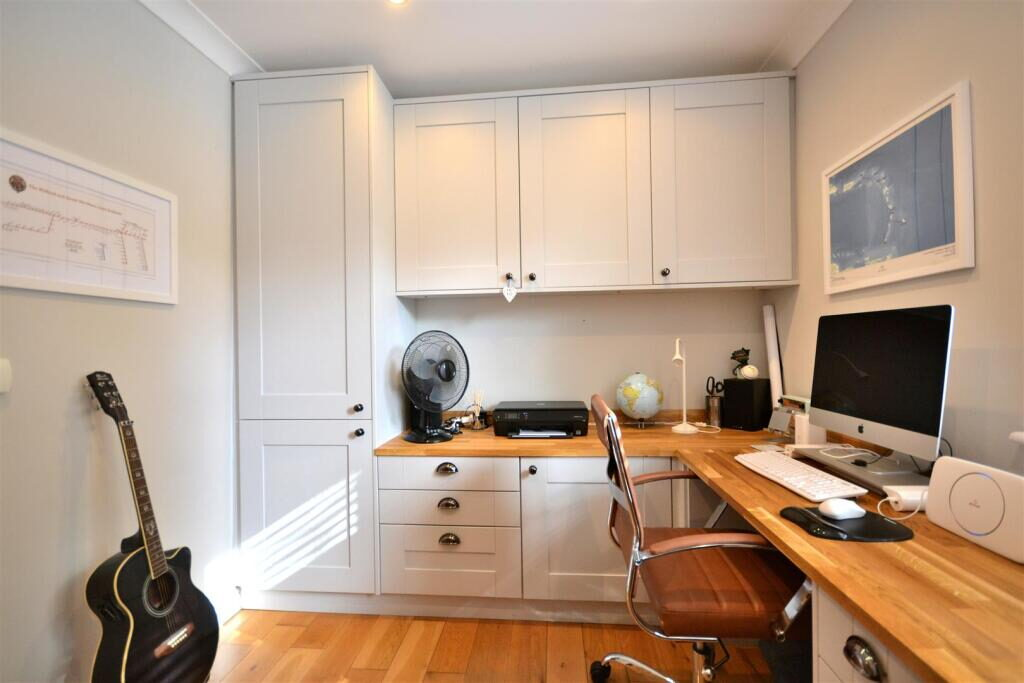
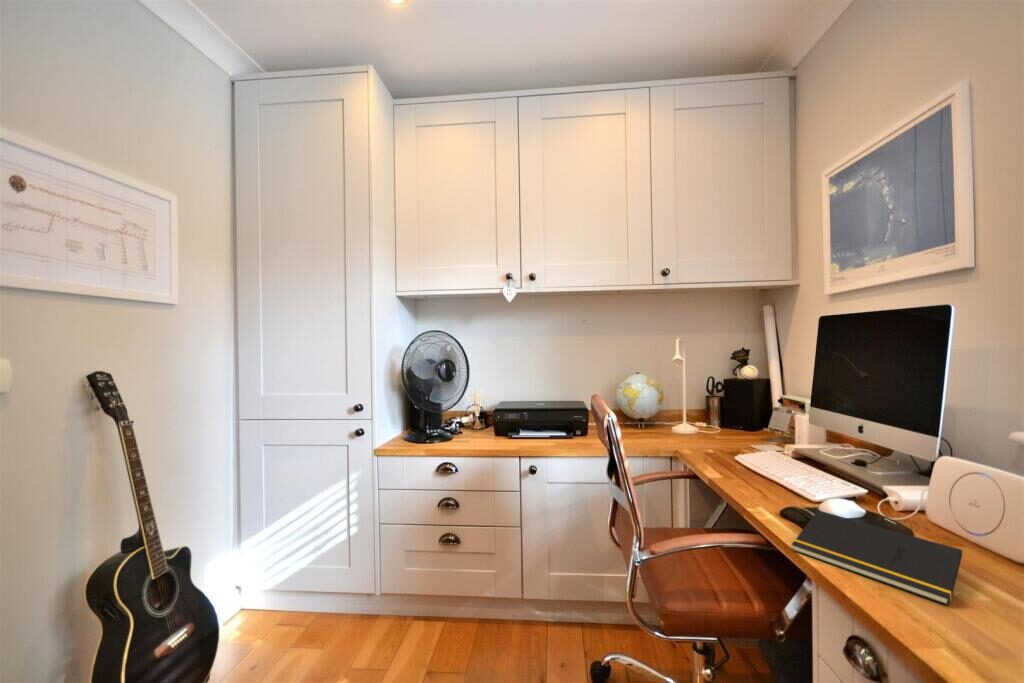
+ notepad (872, 549)
